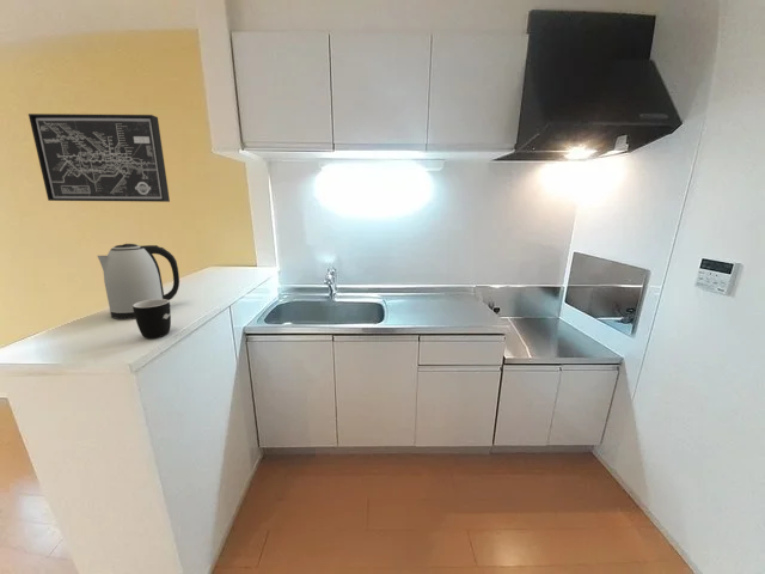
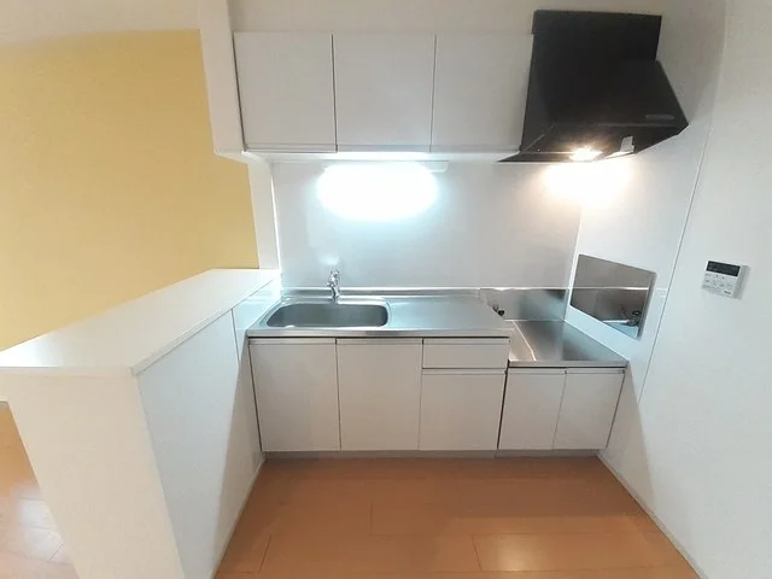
- wall art (102, 159)
- kettle (142, 277)
- mug (155, 317)
